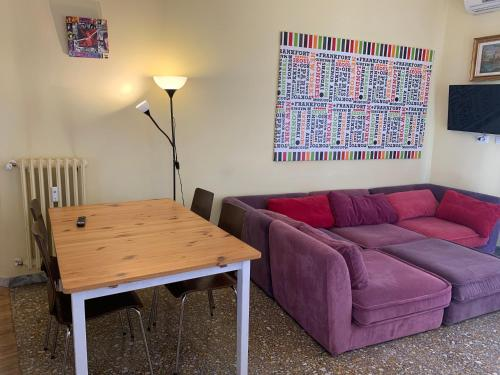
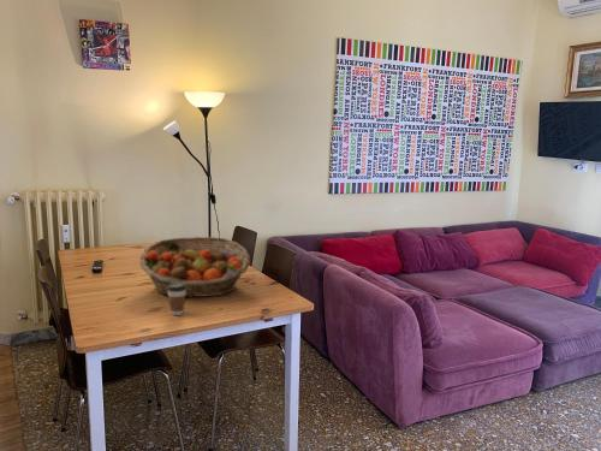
+ fruit basket (196, 266)
+ coffee cup (177, 298)
